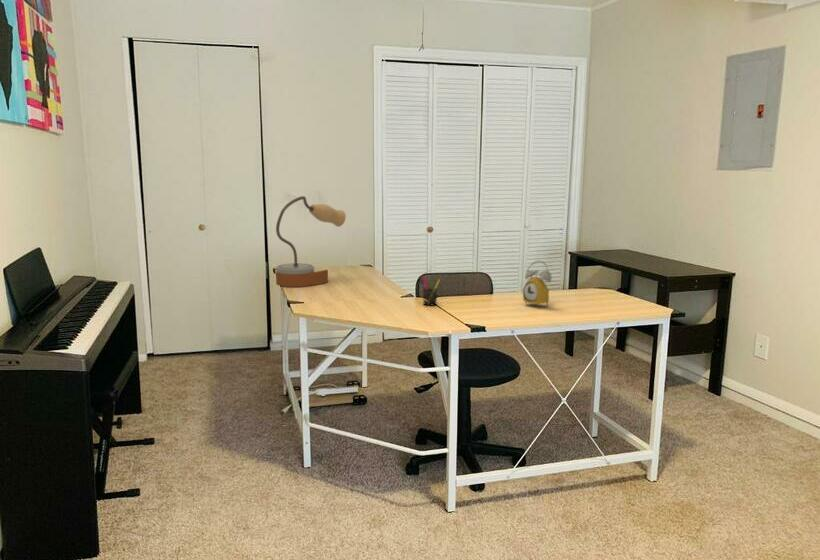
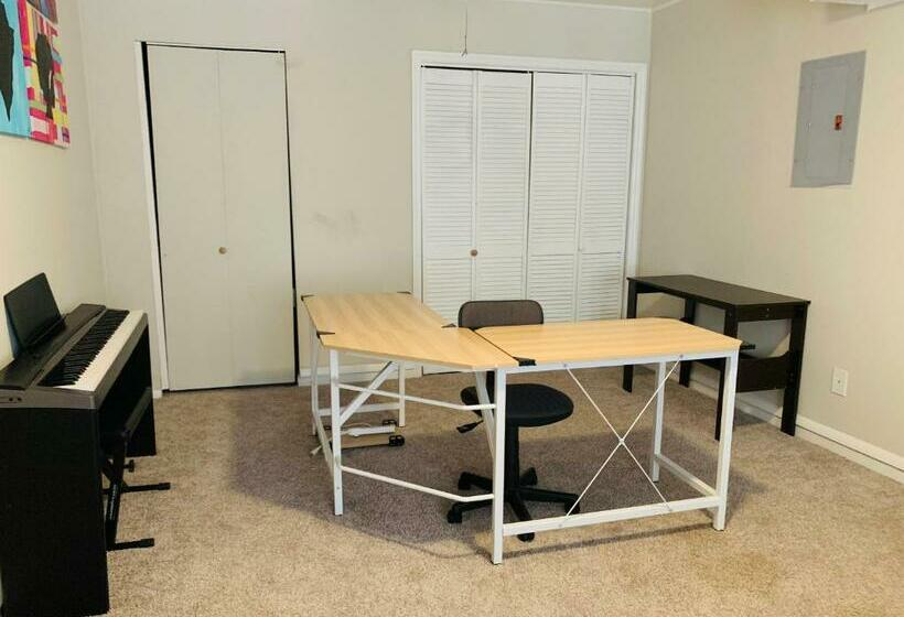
- alarm clock (540, 282)
- pen holder (429, 290)
- table lamp (294, 247)
